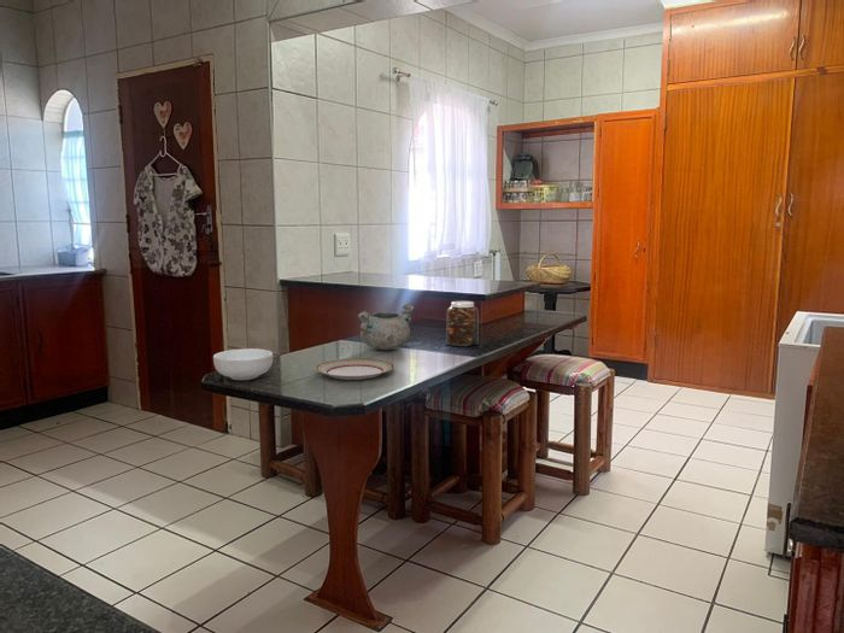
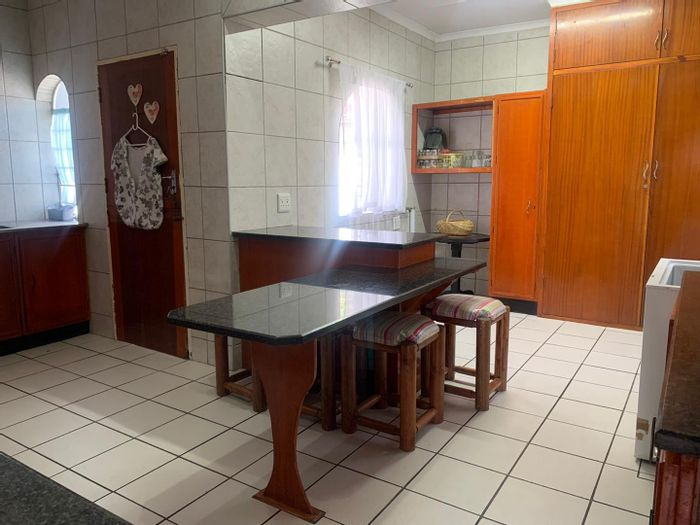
- plate (354, 369)
- decorative bowl (385, 327)
- cereal bowl (244, 365)
- jar (462, 322)
